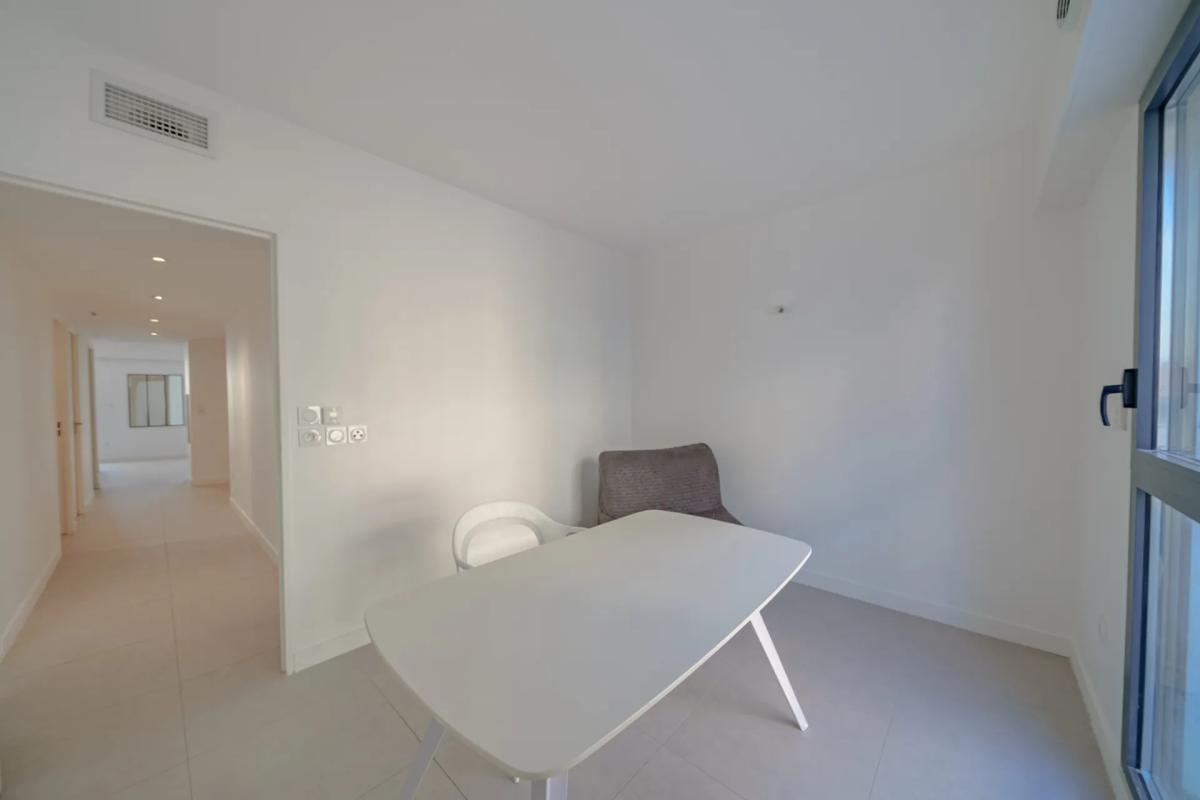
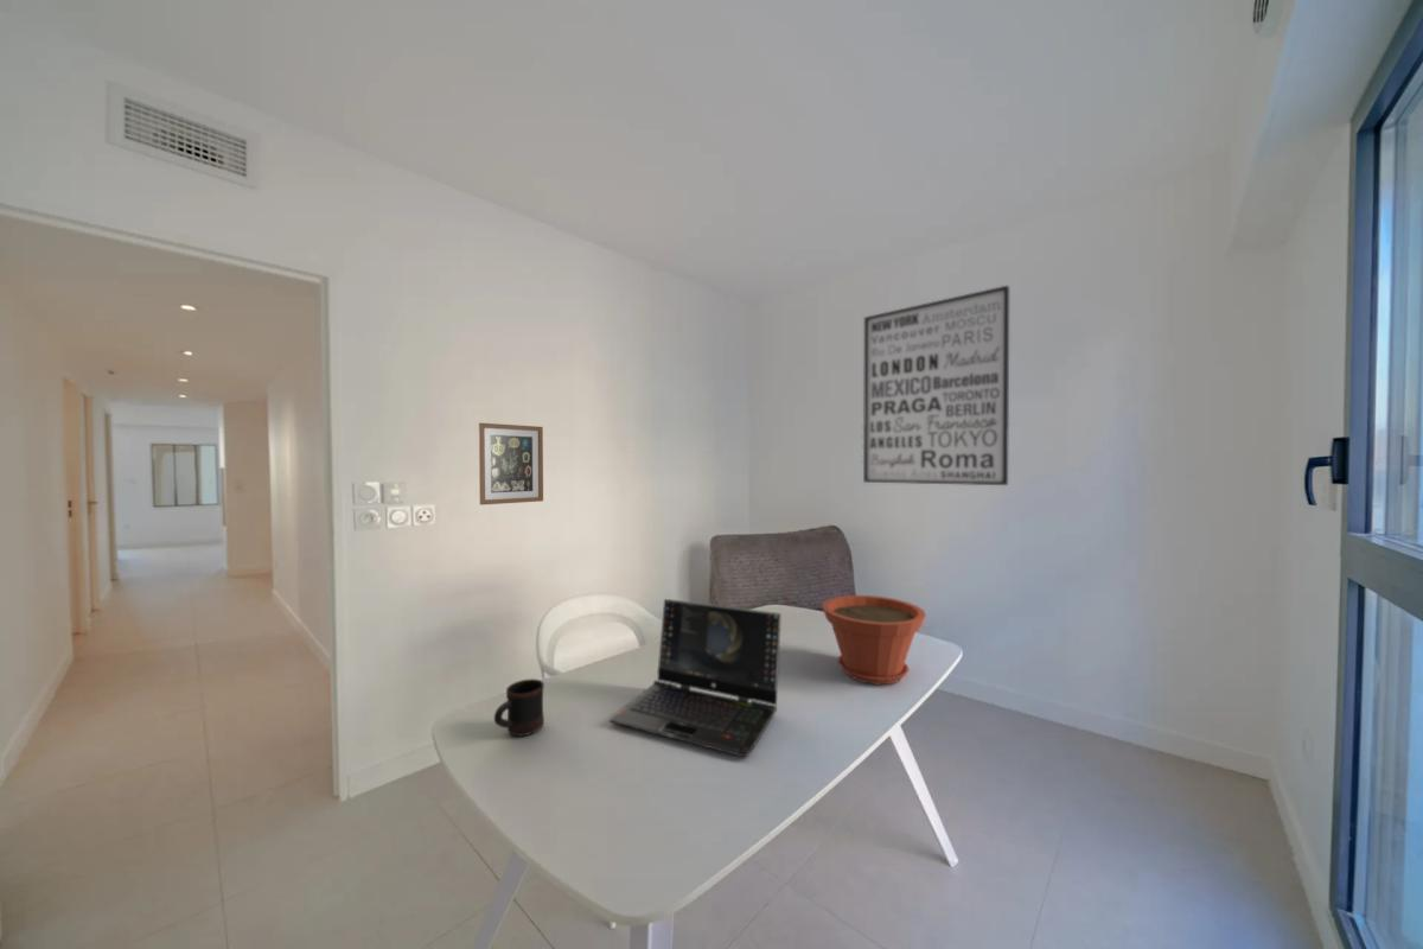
+ wall art (512, 464)
+ plant pot (872, 641)
+ mug (518, 711)
+ laptop computer (698, 667)
+ wall art (930, 394)
